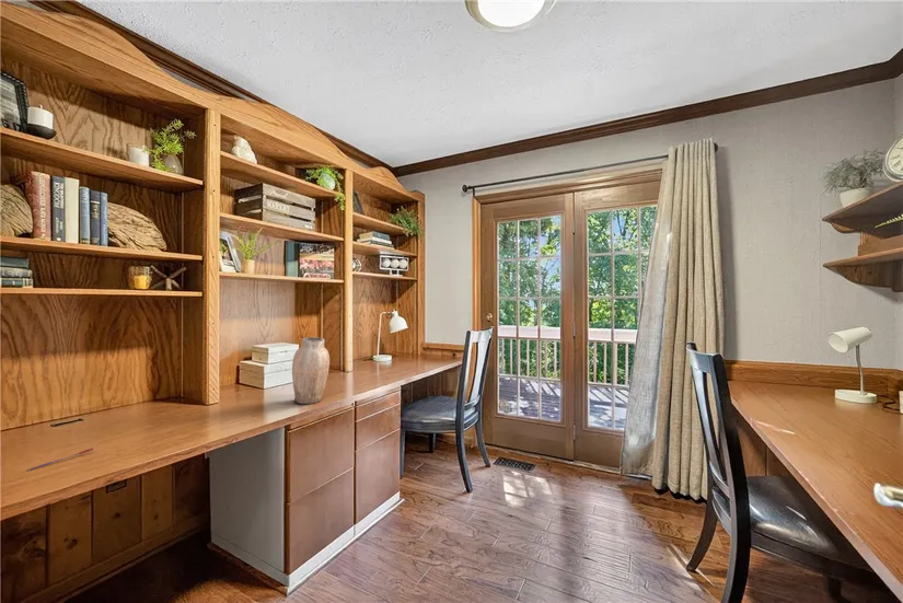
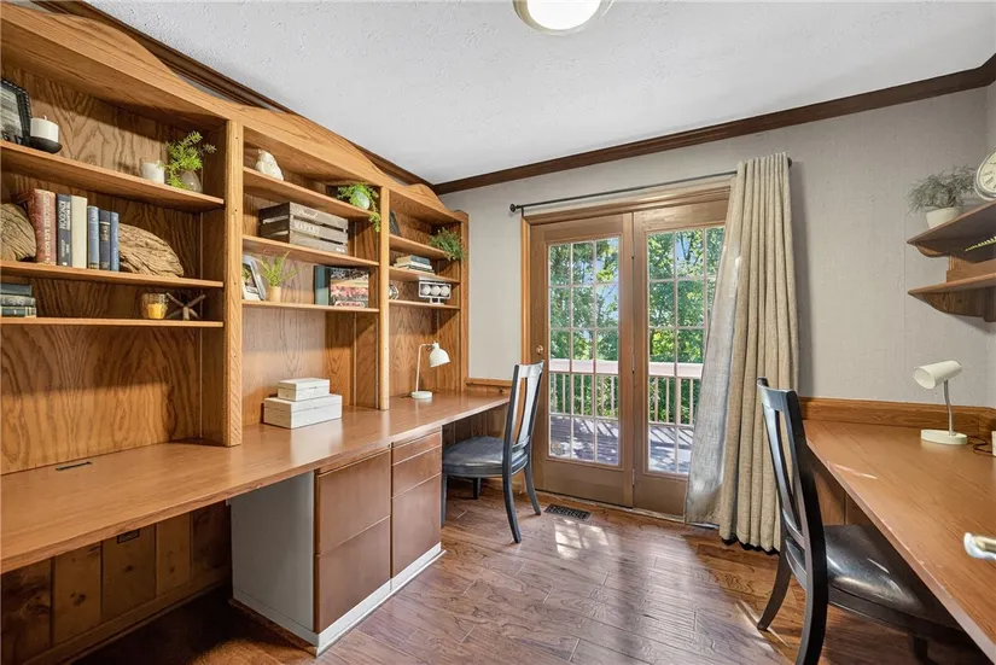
- vase (311, 369)
- pen (61, 459)
